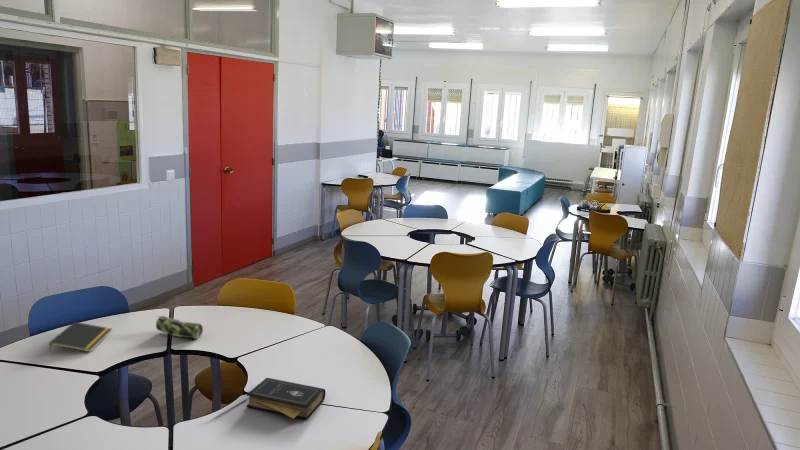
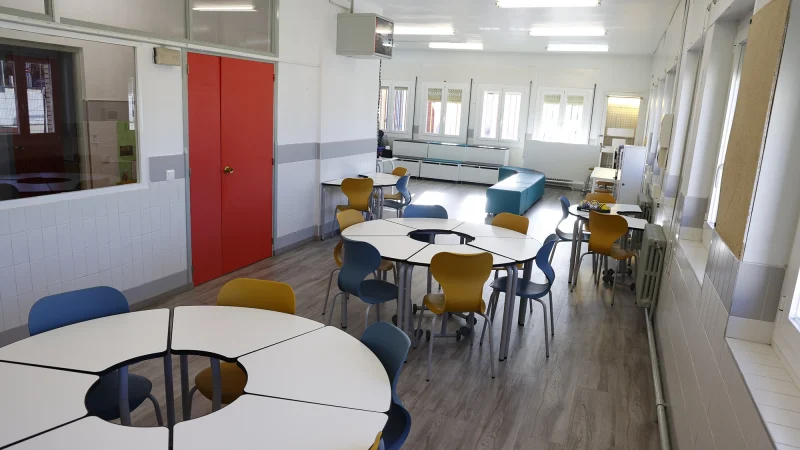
- notepad (82, 336)
- pencil case (178, 327)
- book (284, 398)
